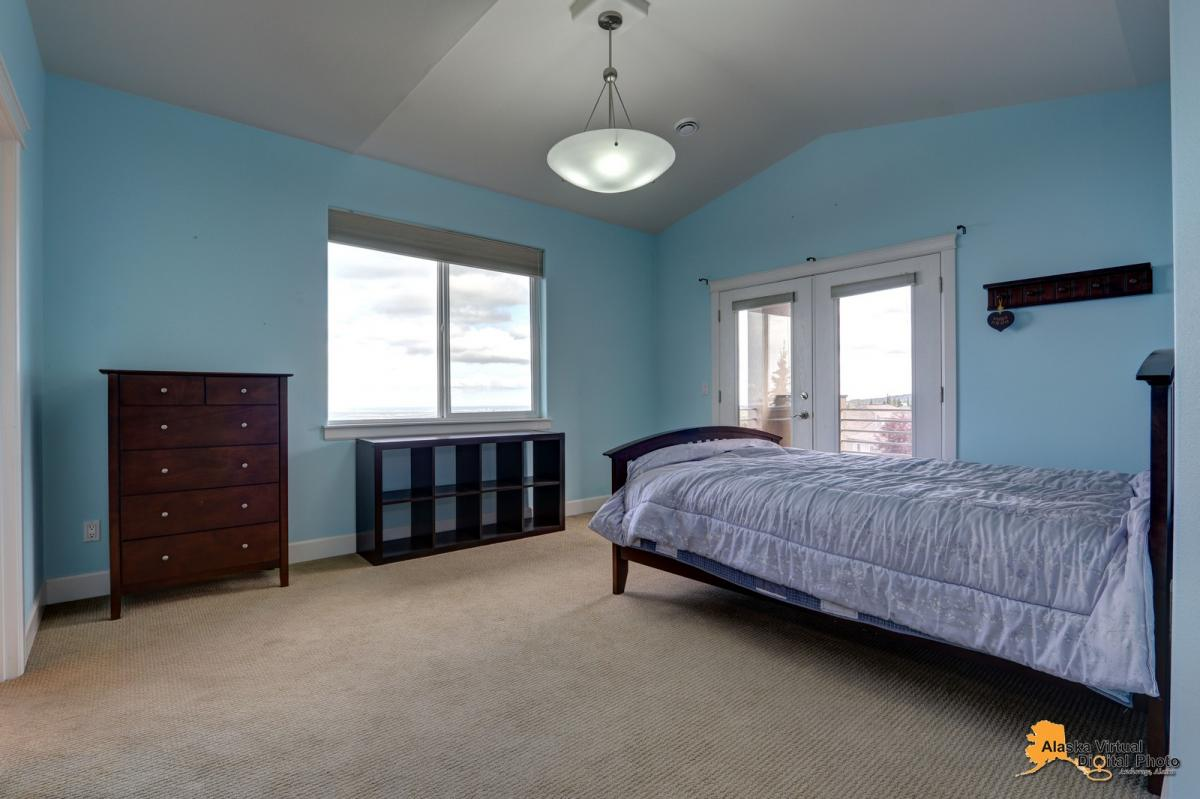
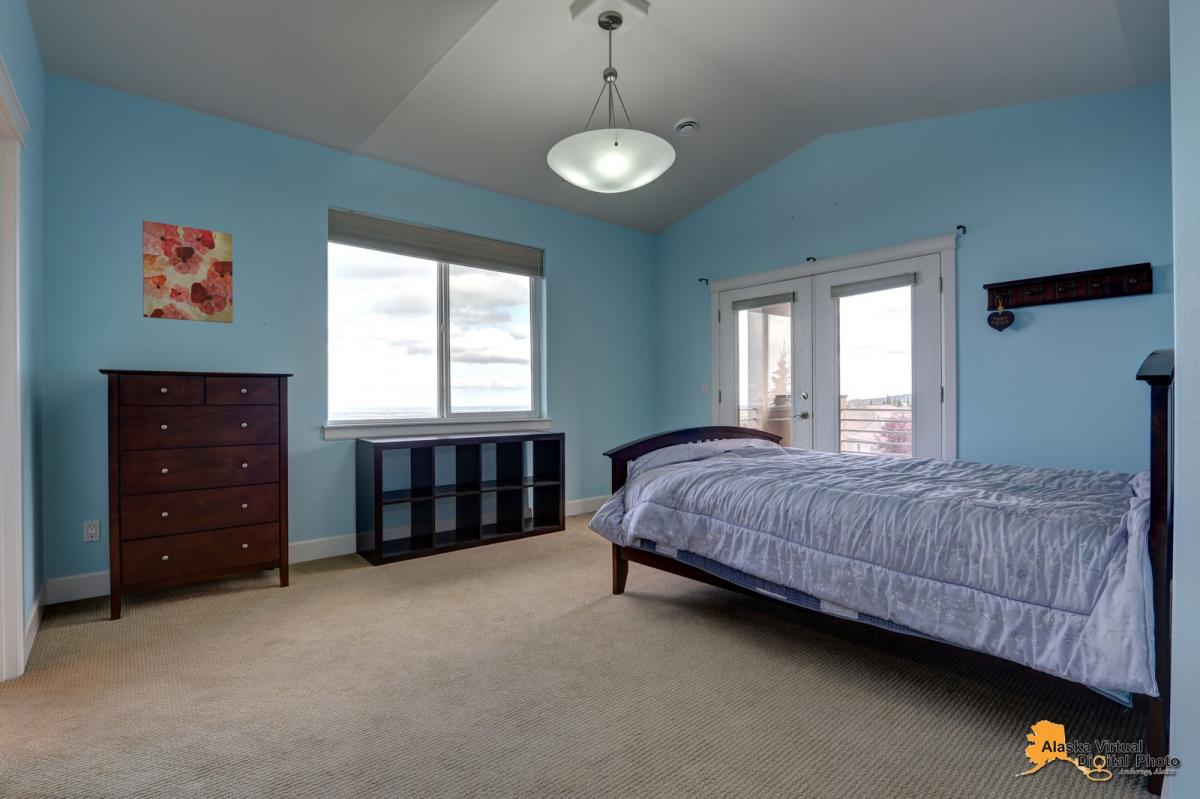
+ wall art (189, 274)
